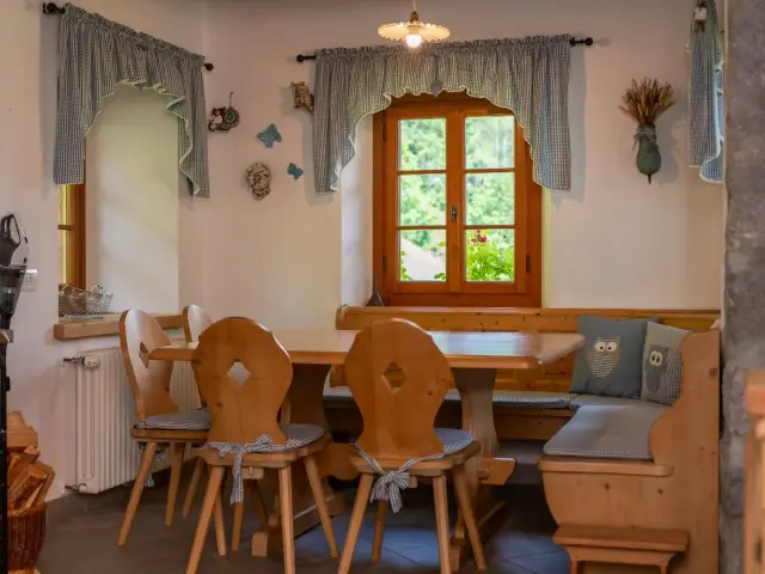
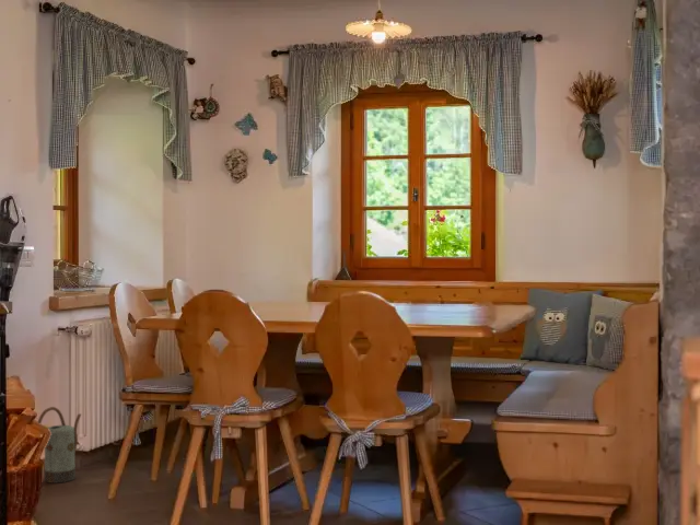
+ watering can (59, 441)
